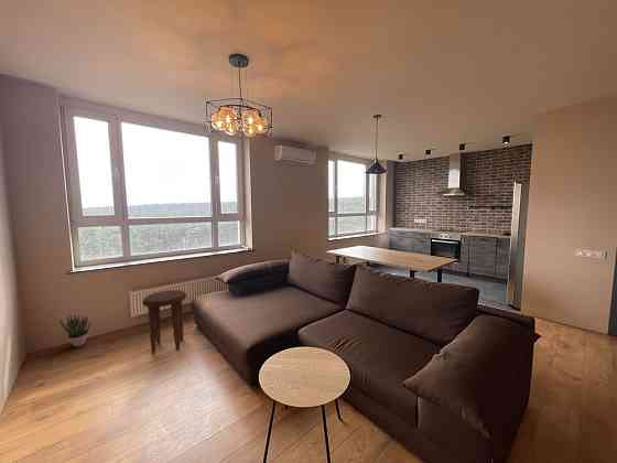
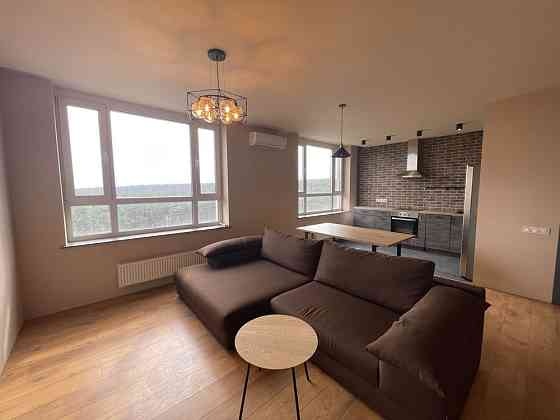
- side table (172, 320)
- potted plant (76, 330)
